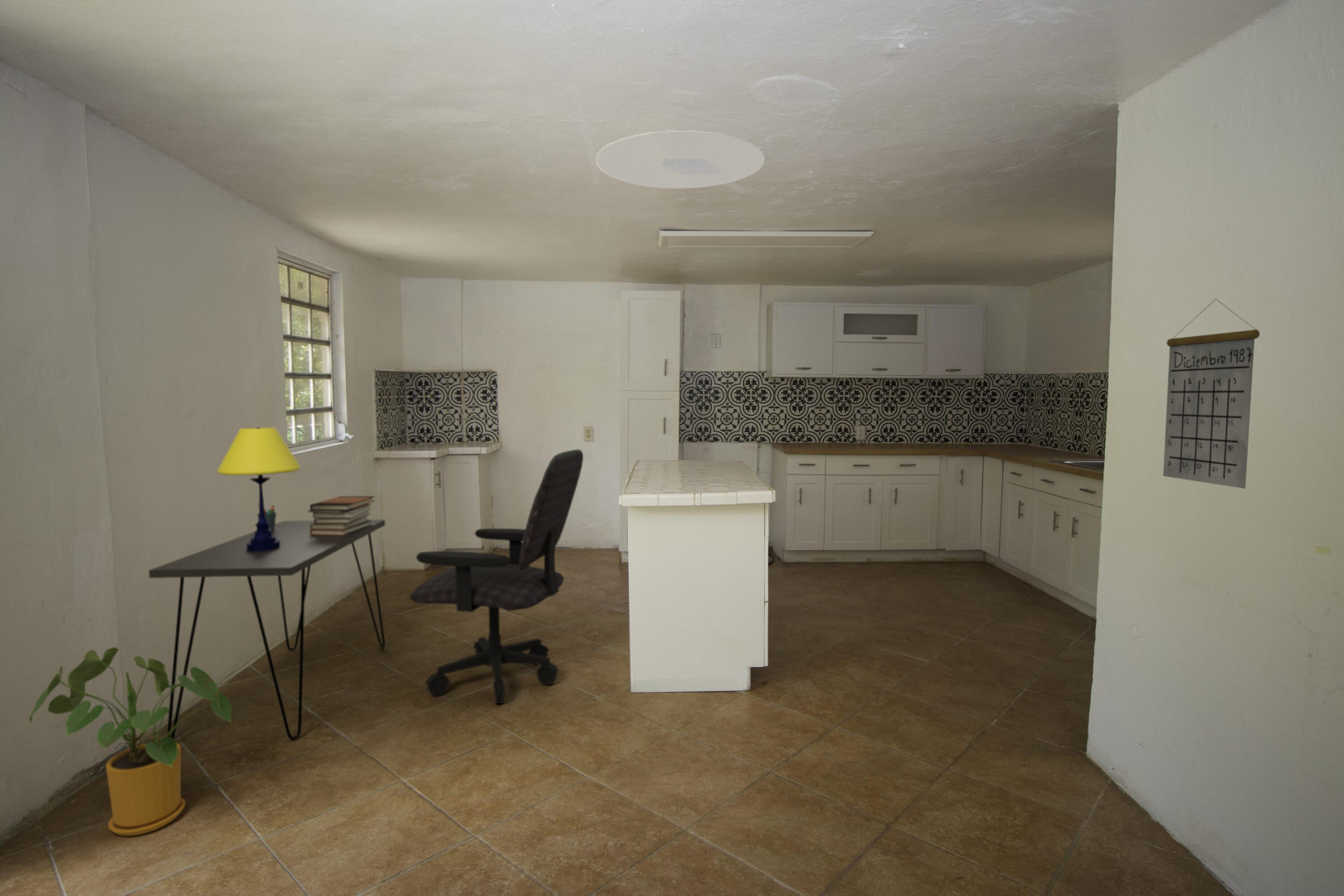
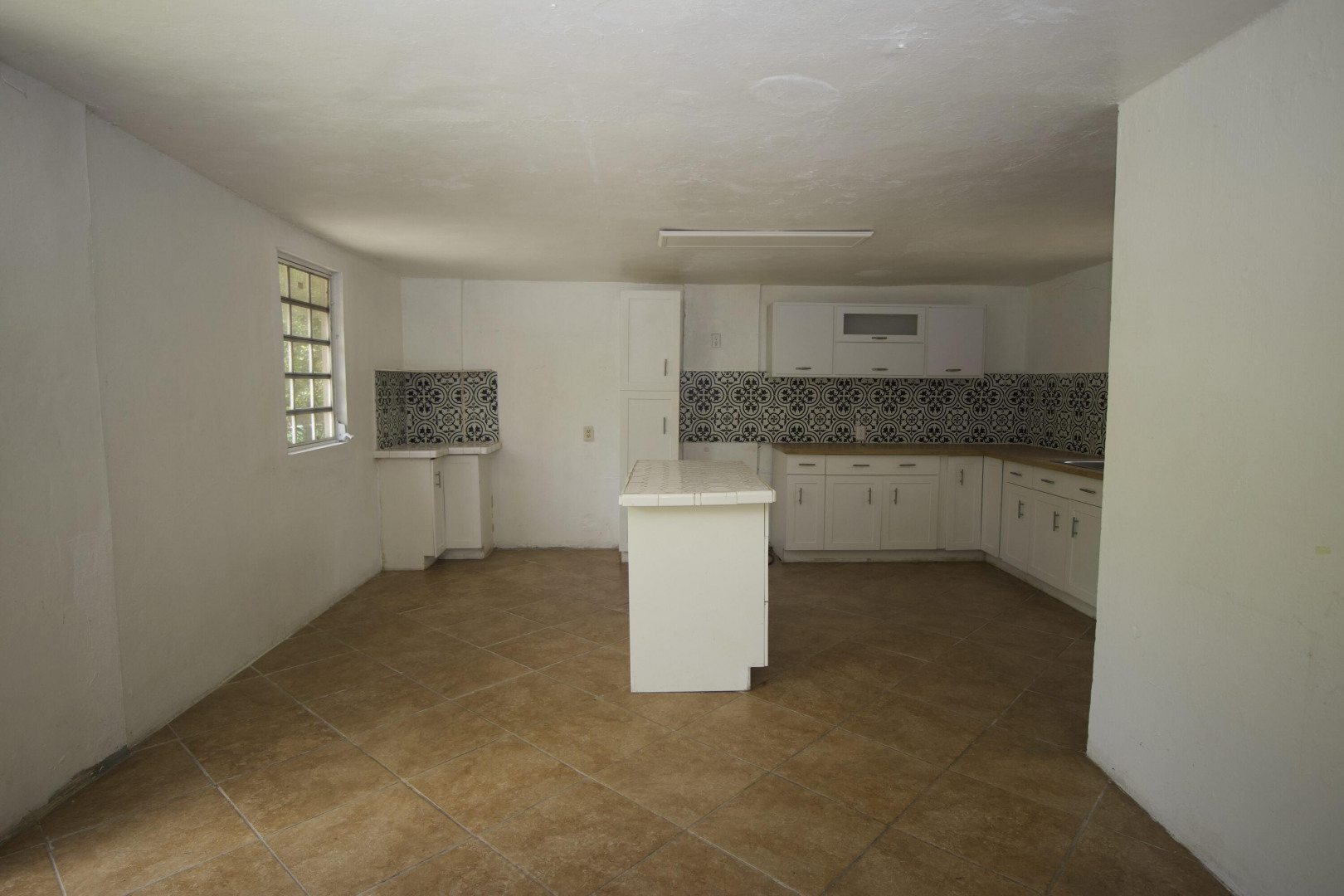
- ceiling light (679, 154)
- table lamp (261, 487)
- book stack (343, 514)
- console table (285, 616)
- house plant (134, 742)
- pen holder (267, 516)
- calendar (1206, 391)
- office chair (499, 567)
